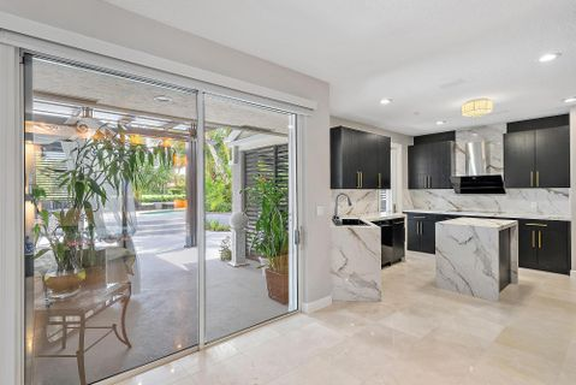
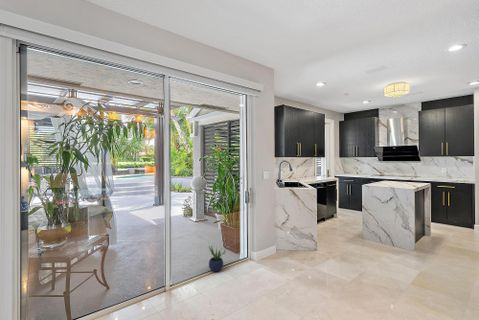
+ potted plant (216, 257)
